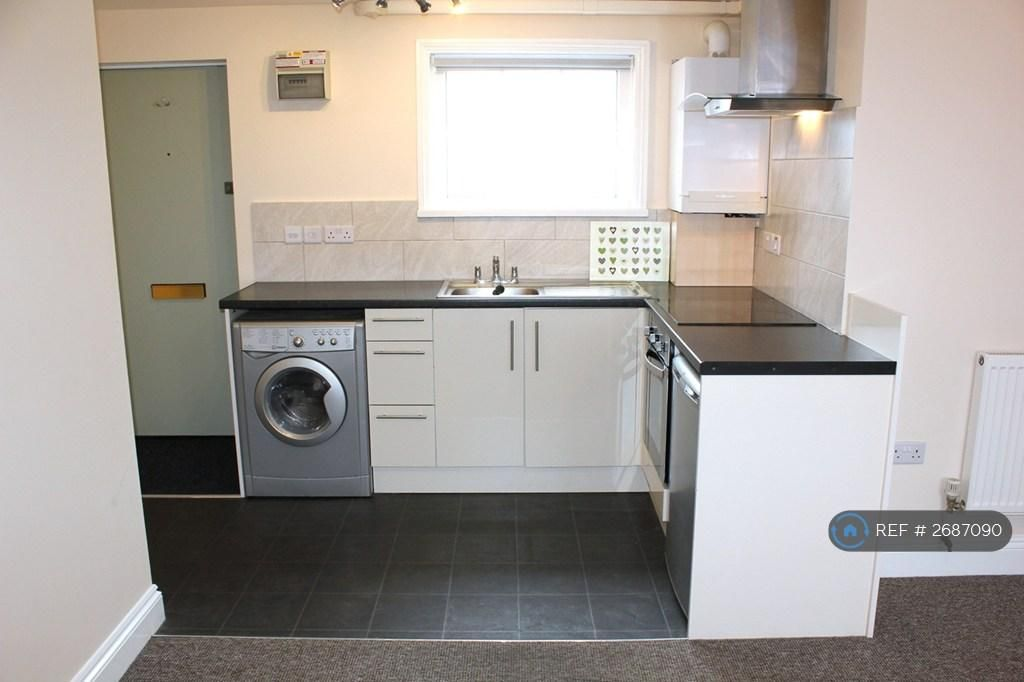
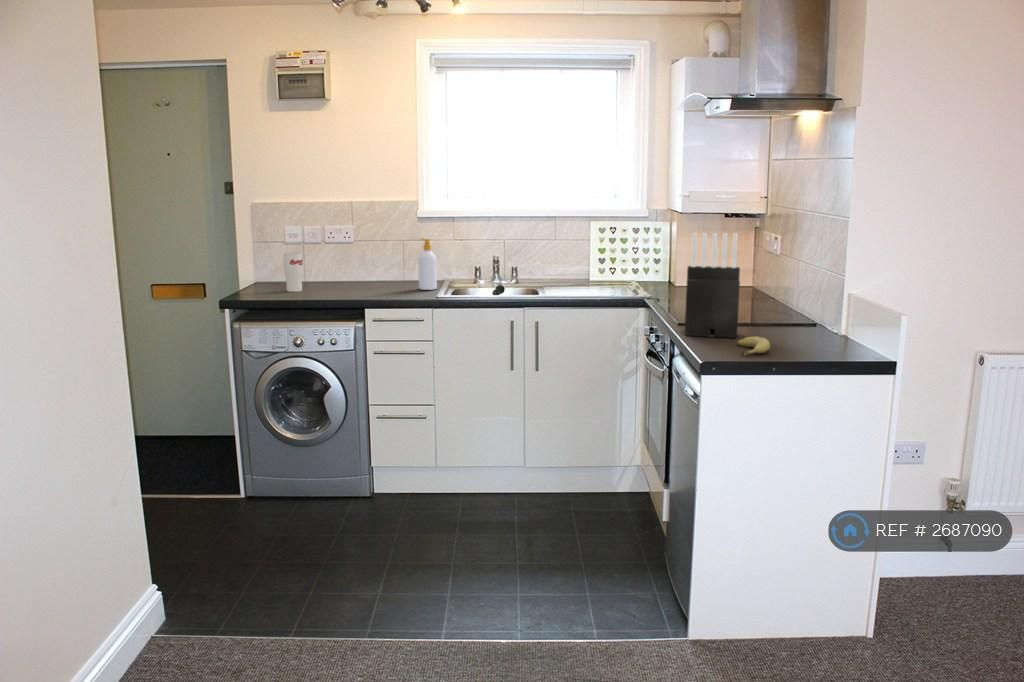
+ knife block (712, 284)
+ fruit (753, 344)
+ cup (293, 272)
+ soap bottle (427, 263)
